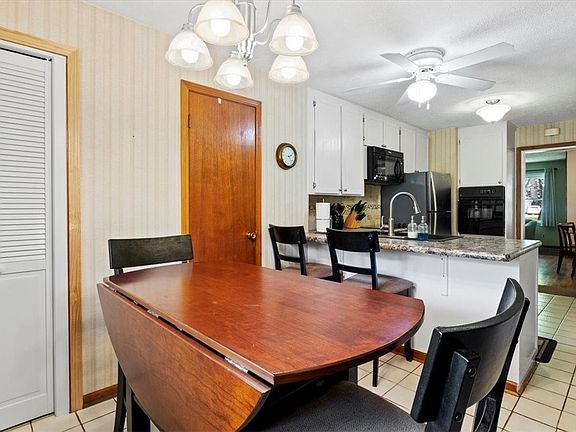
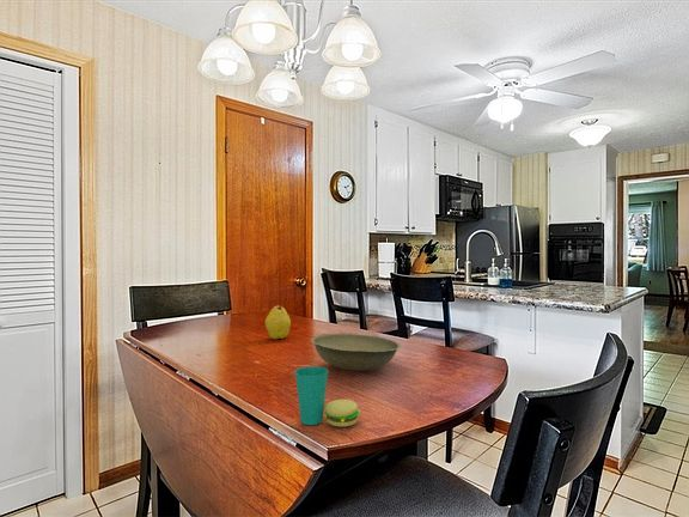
+ cup (324, 396)
+ fruit (278, 322)
+ bowl (355, 352)
